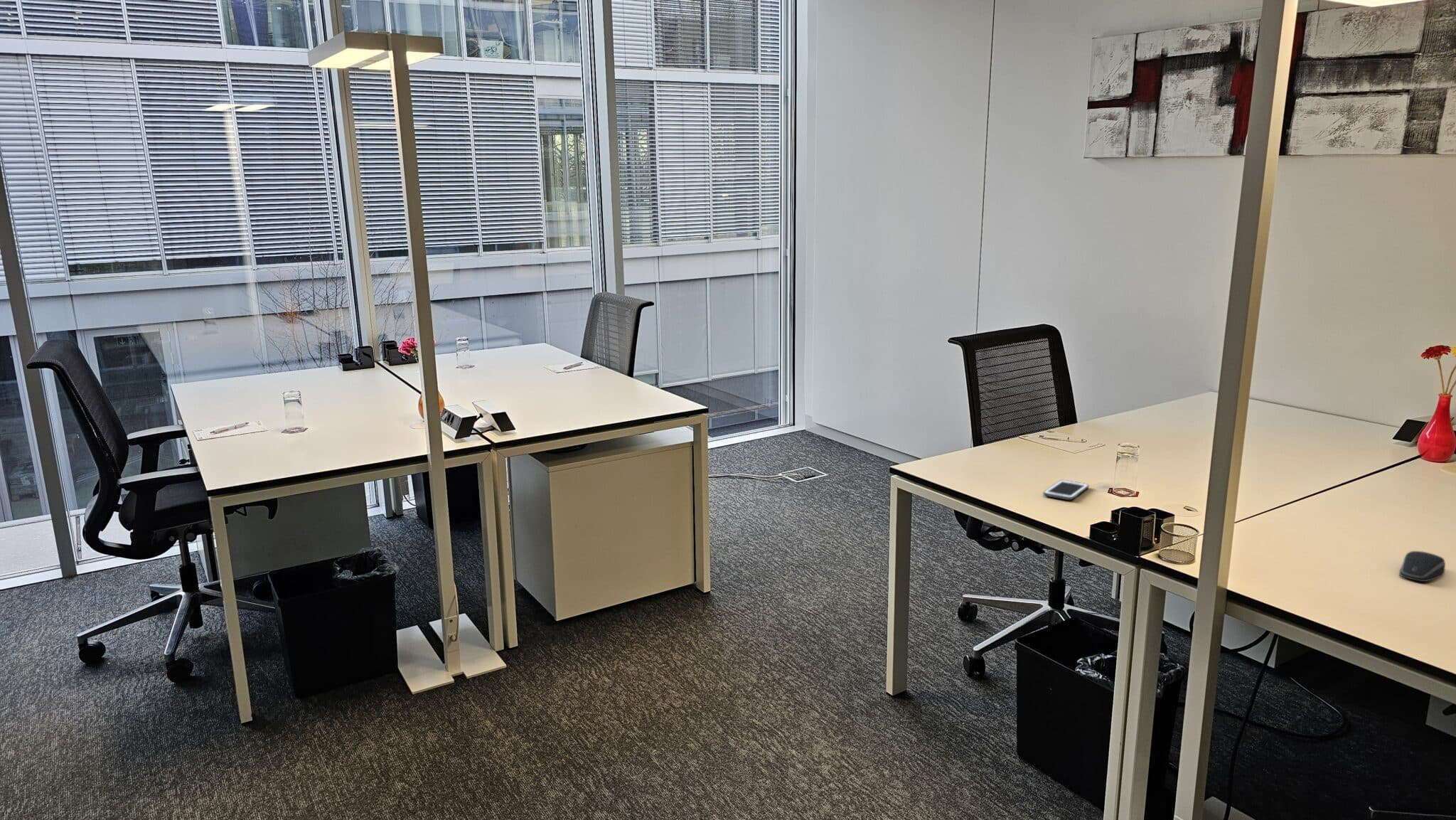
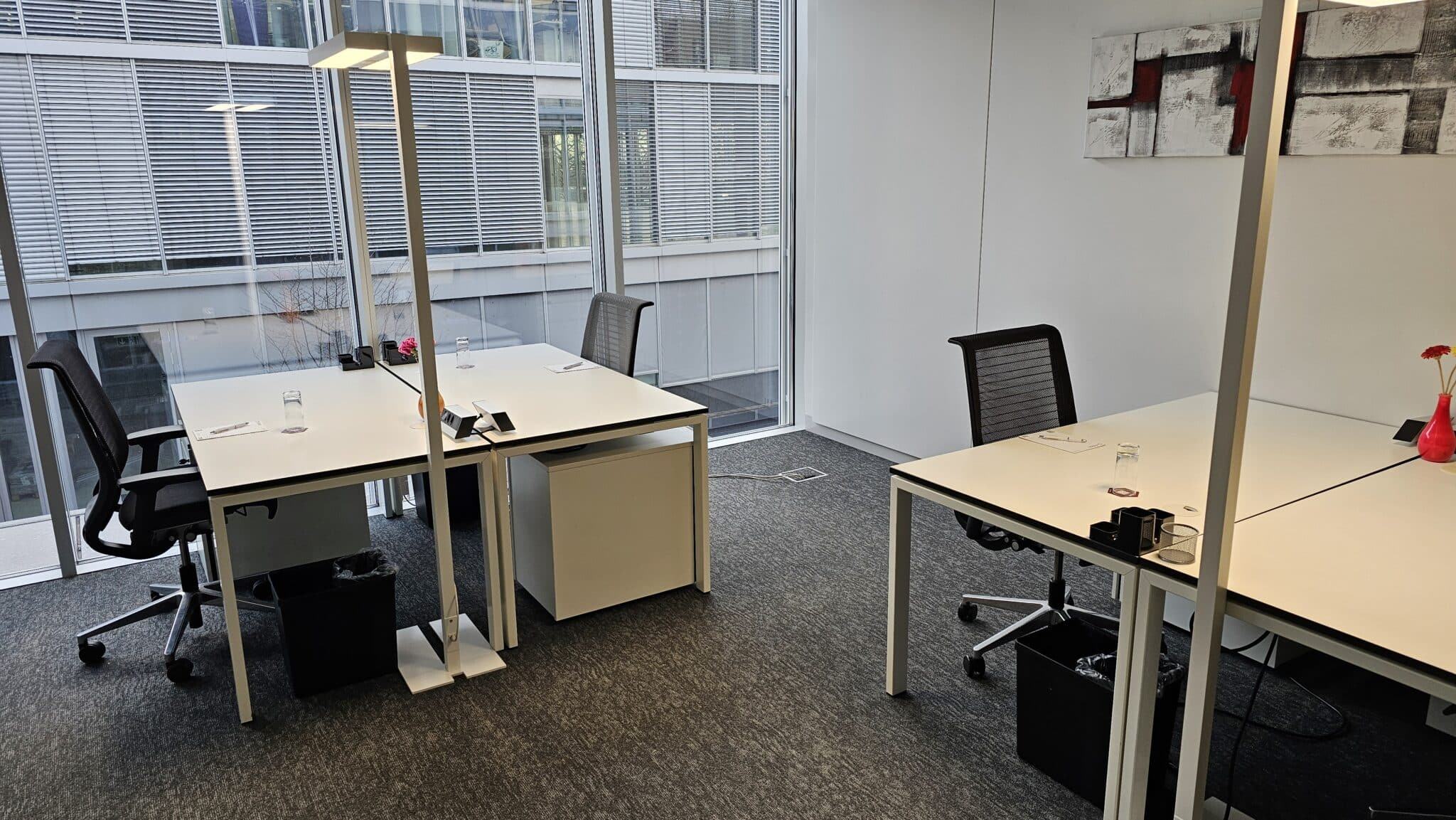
- cell phone (1066, 489)
- computer mouse (1422, 563)
